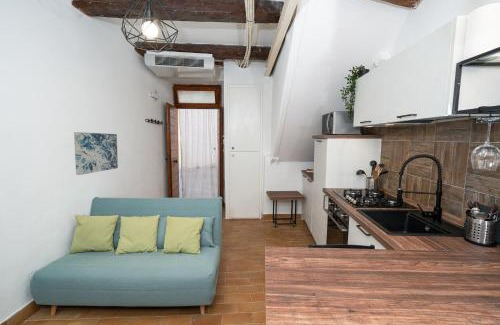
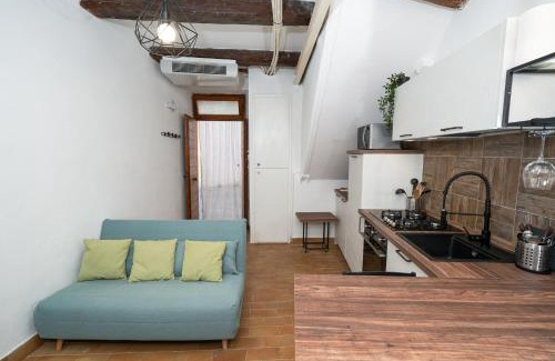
- wall art (98, 152)
